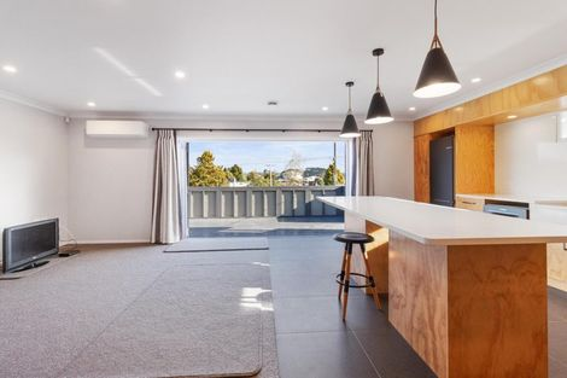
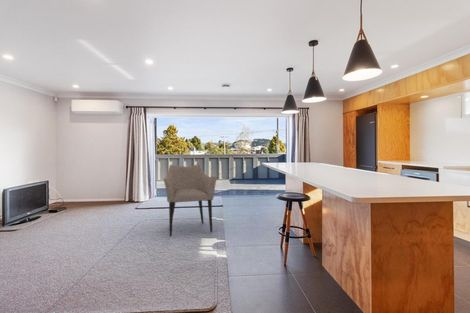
+ armchair (188, 196)
